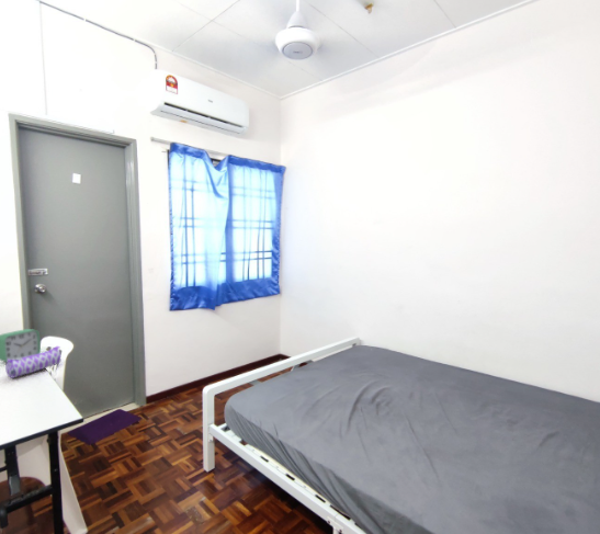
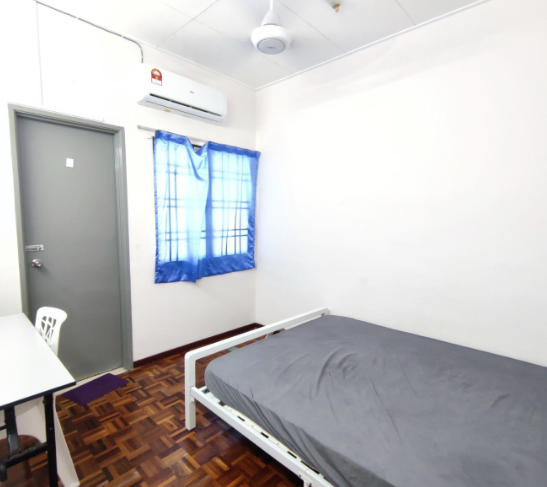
- pencil case (34, 361)
- alarm clock (19, 344)
